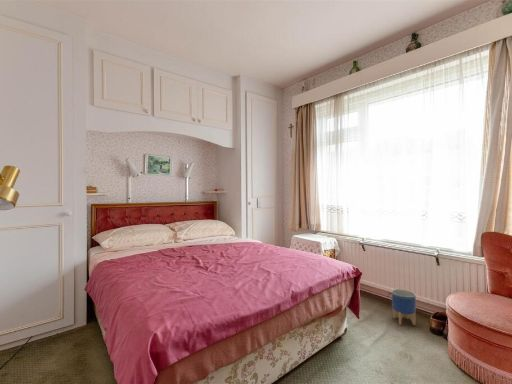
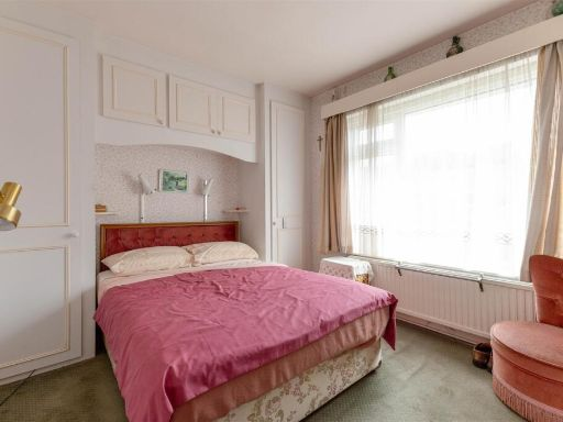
- planter (403, 307)
